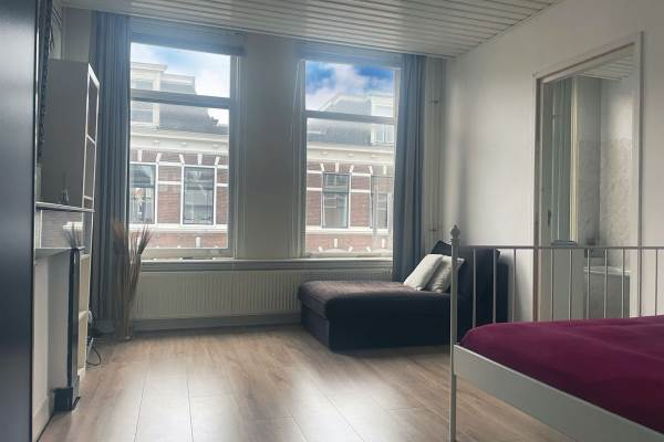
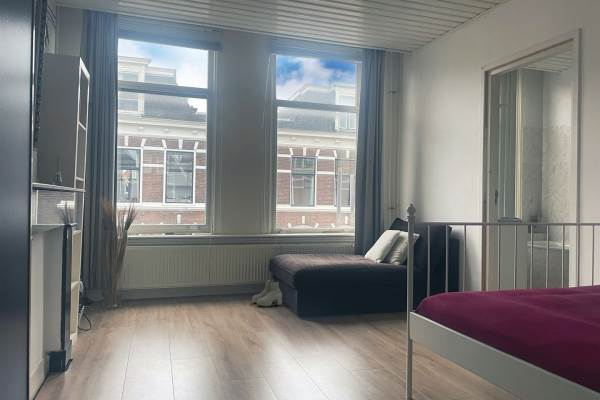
+ boots (267, 292)
